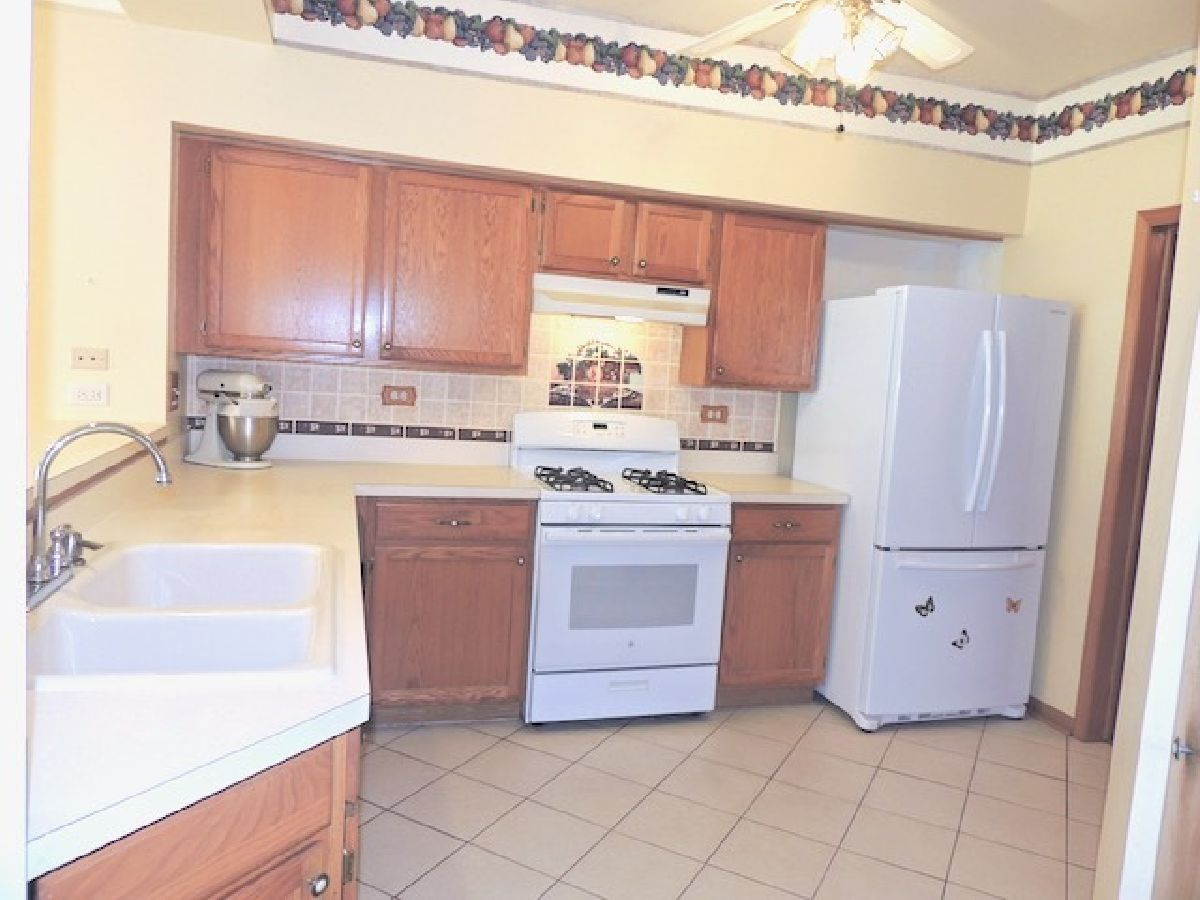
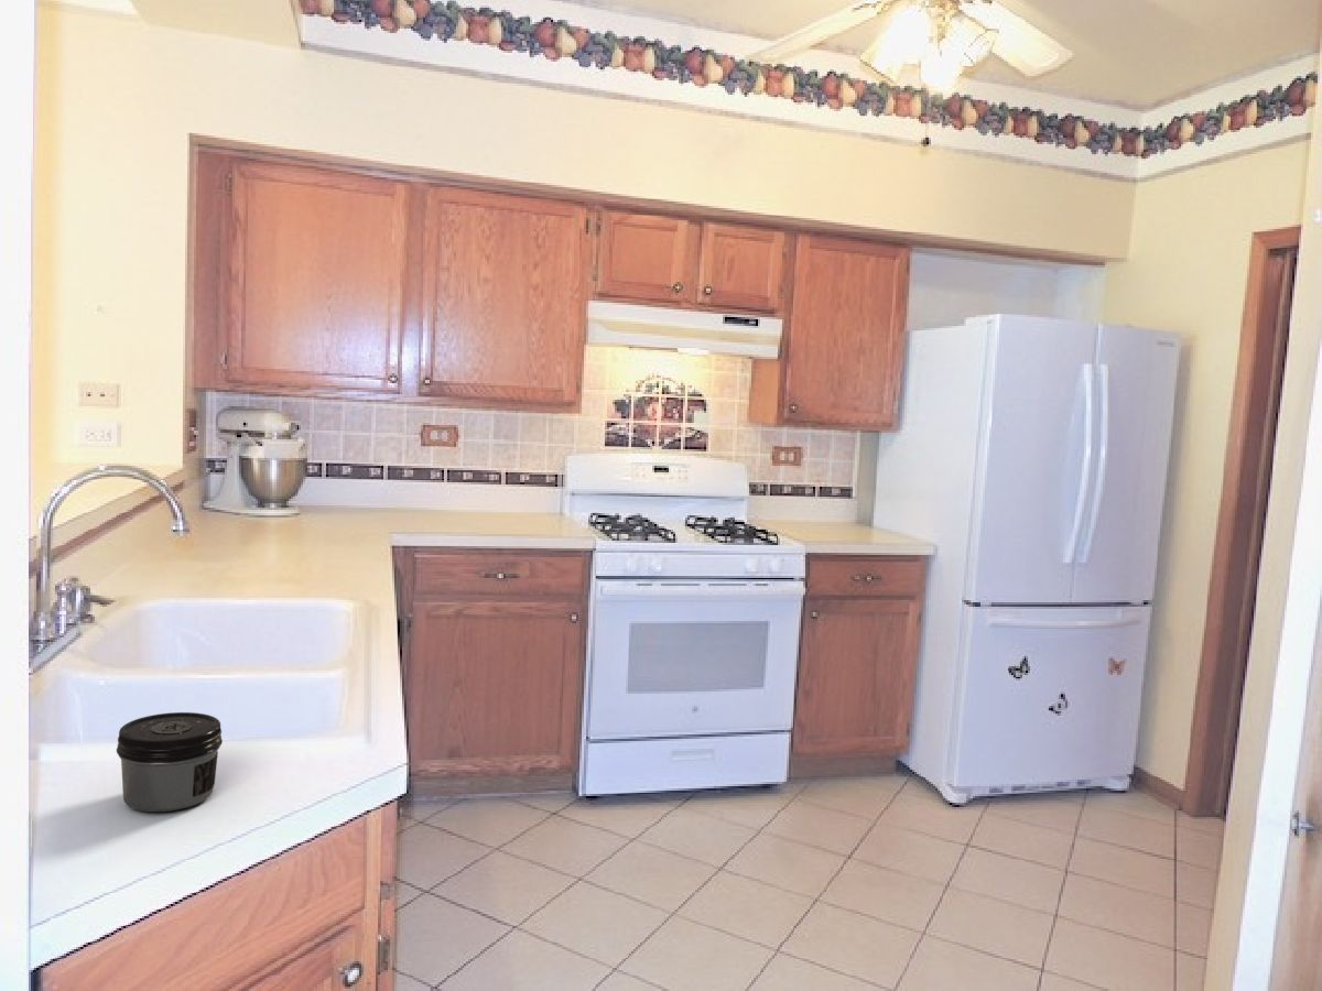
+ jar (170, 761)
